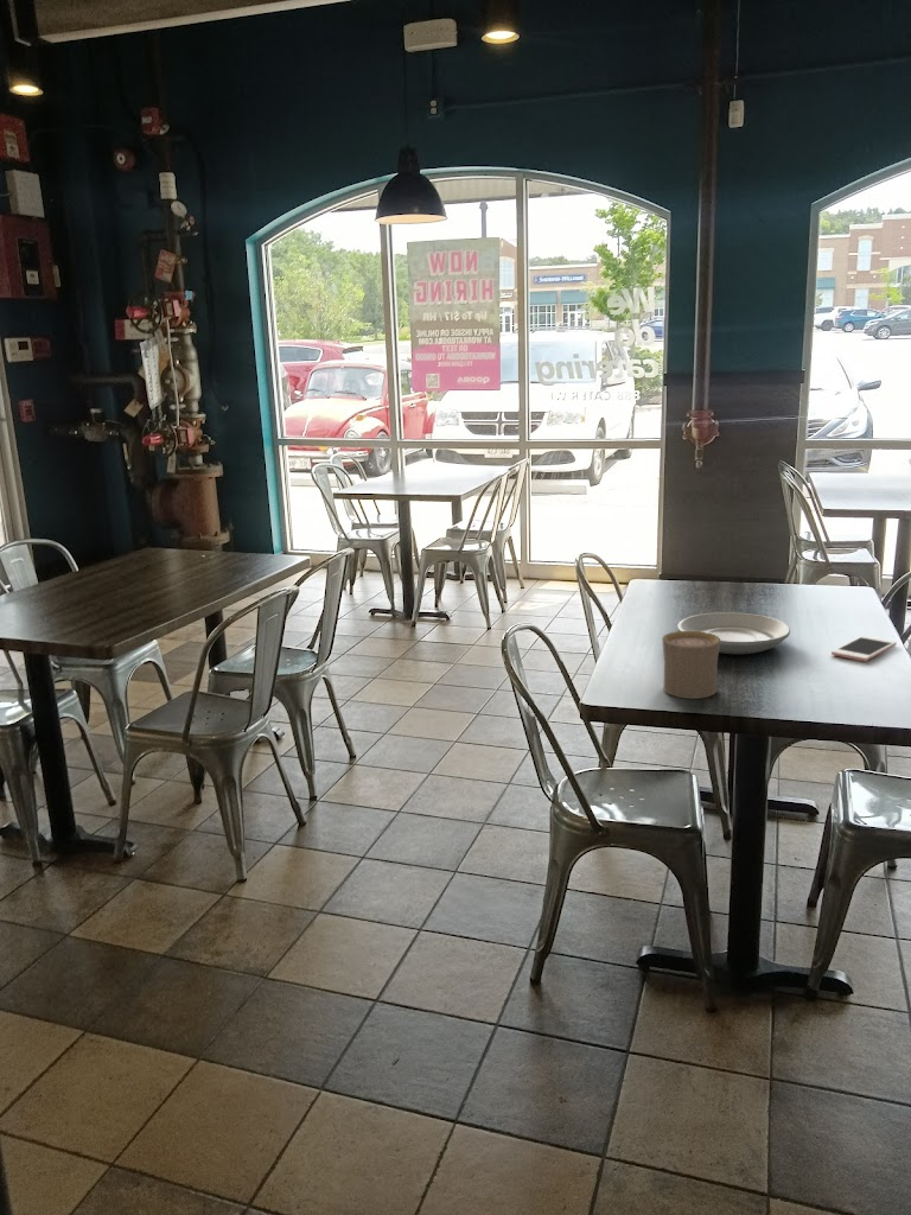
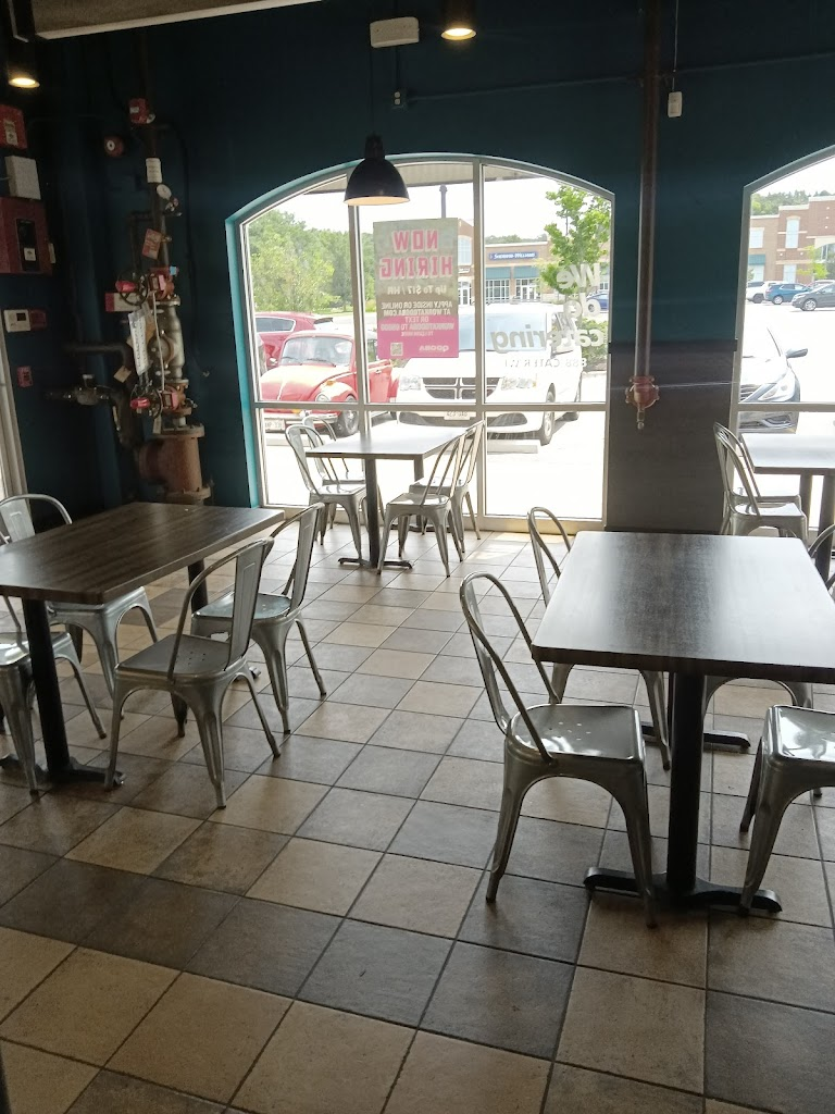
- plate (732, 635)
- cell phone (864, 648)
- cup (690, 663)
